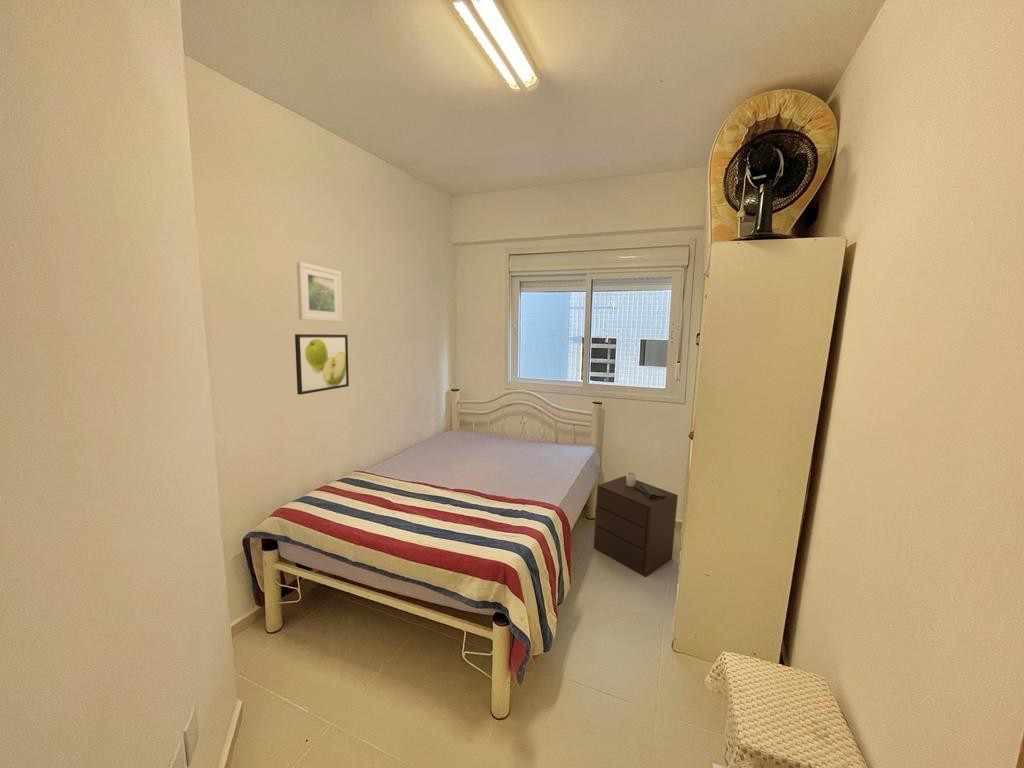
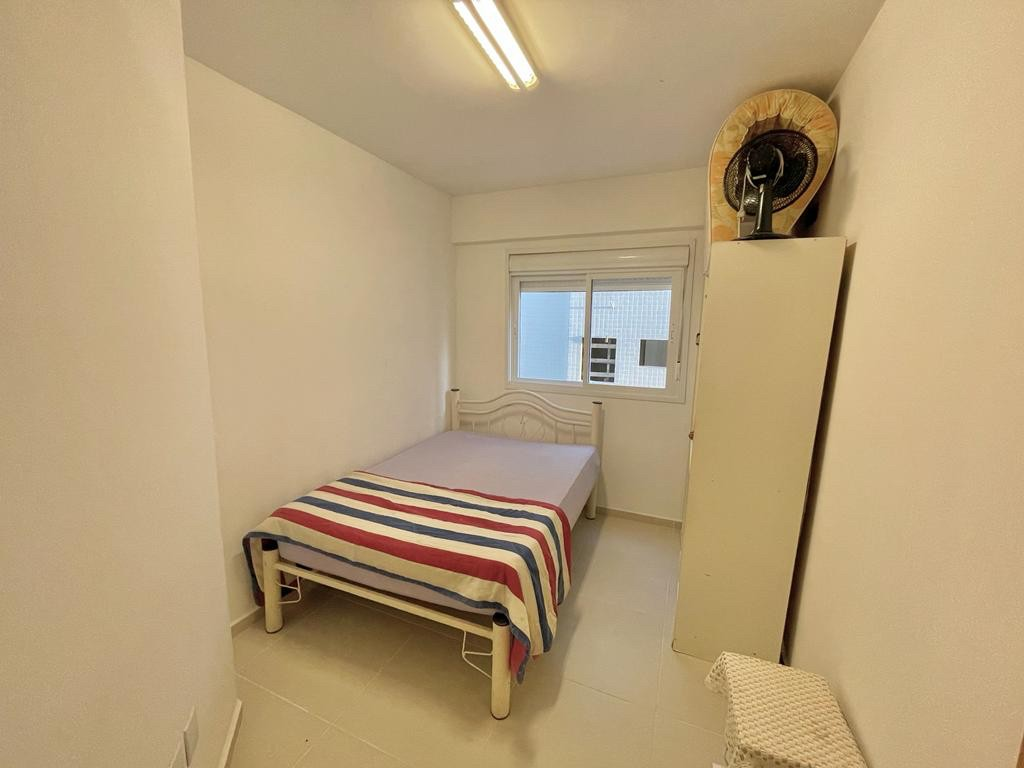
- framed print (324, 362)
- nightstand (634, 516)
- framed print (321, 294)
